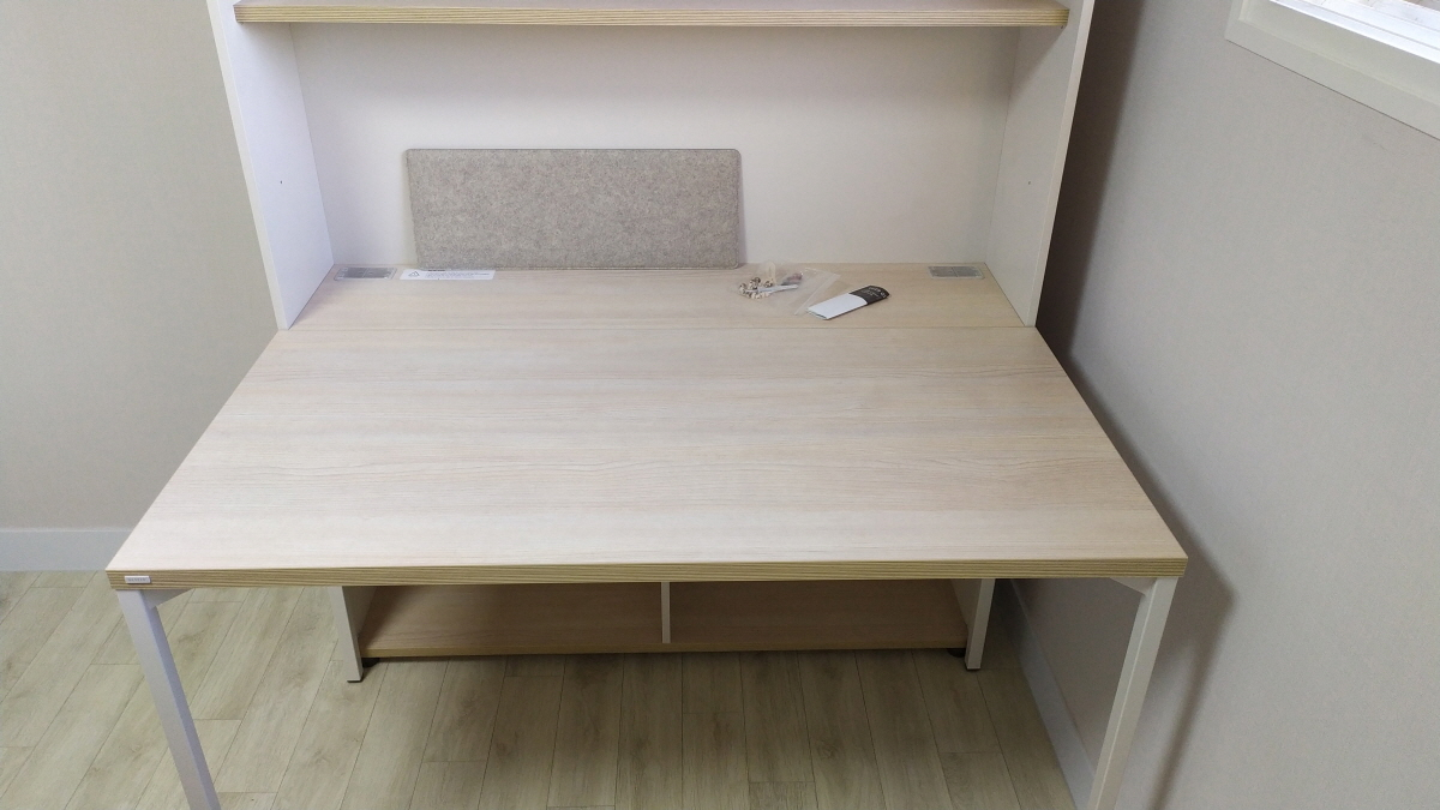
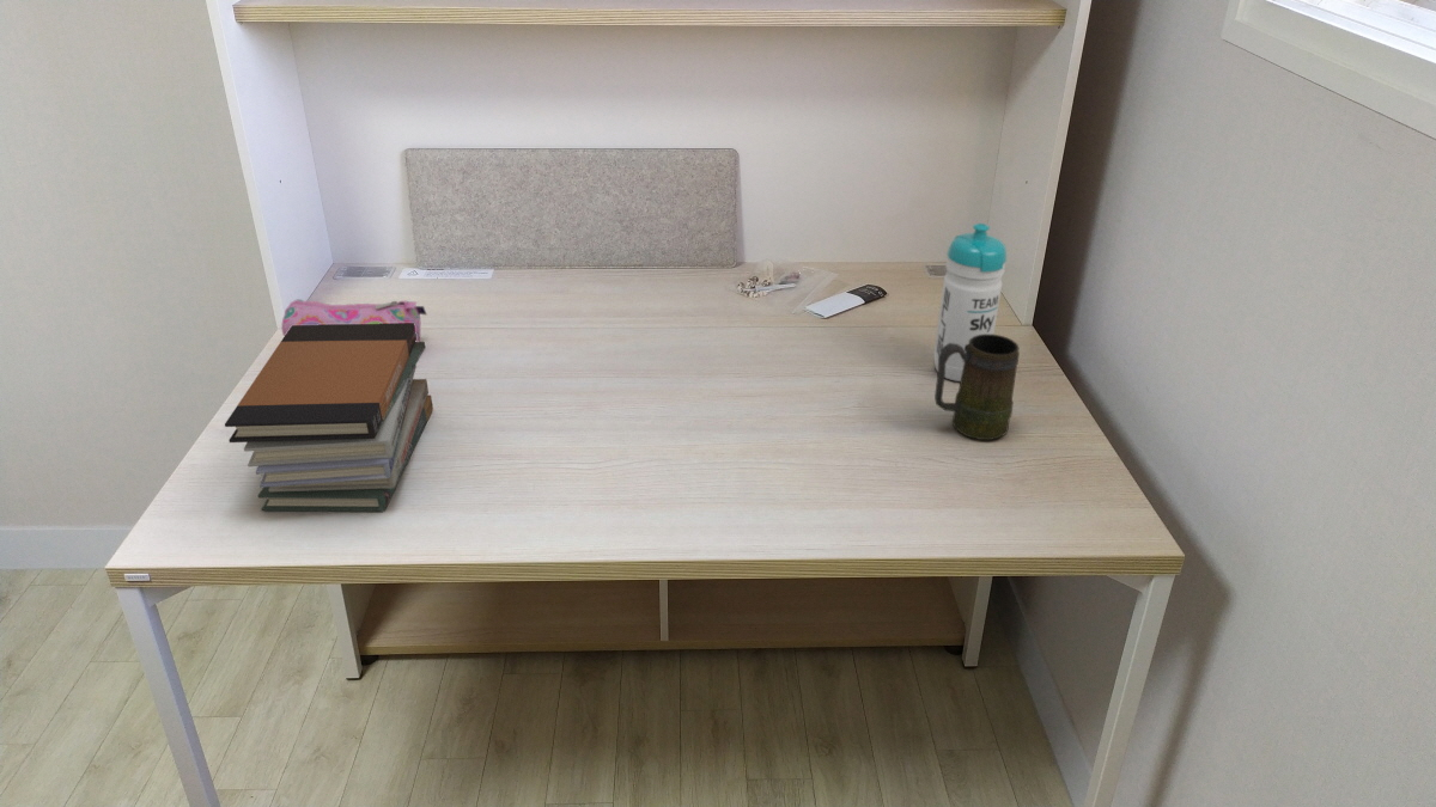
+ water bottle (969, 300)
+ mug (974, 385)
+ book stack (341, 414)
+ pencil case (354, 323)
